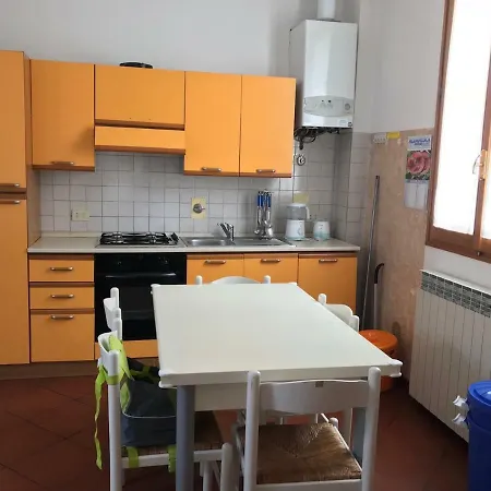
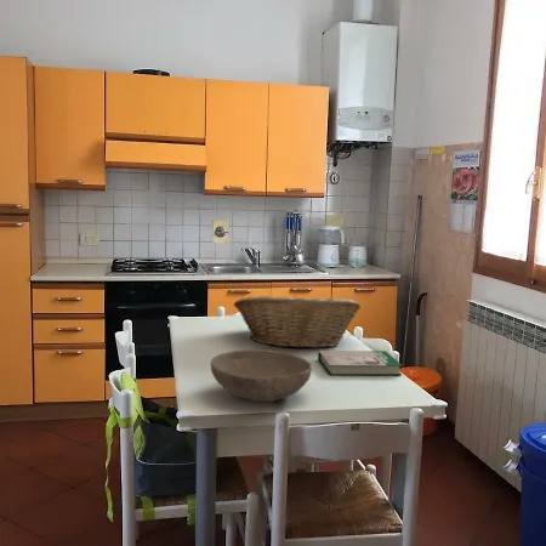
+ book (358, 362)
+ fruit basket (296, 314)
+ bowl (261, 377)
